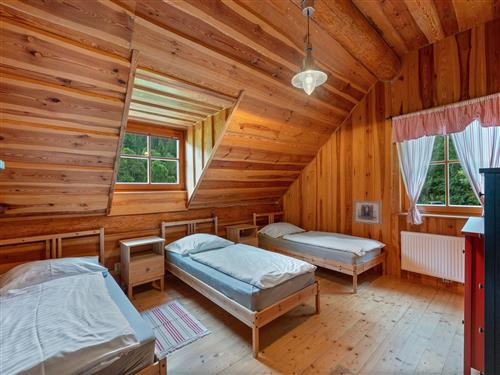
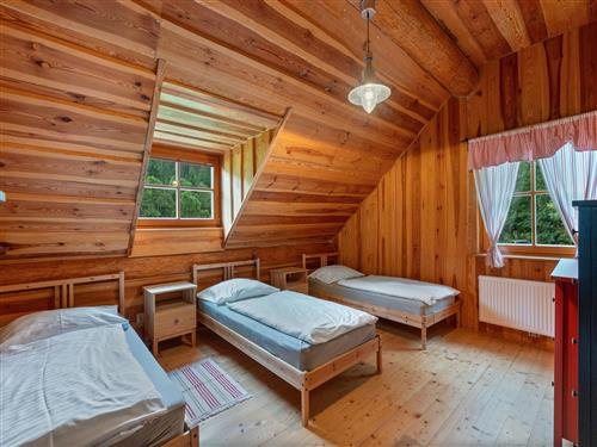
- wall art (367, 212)
